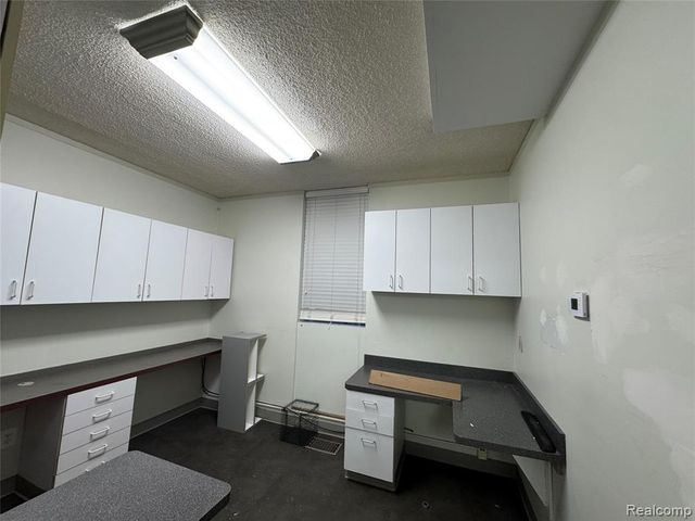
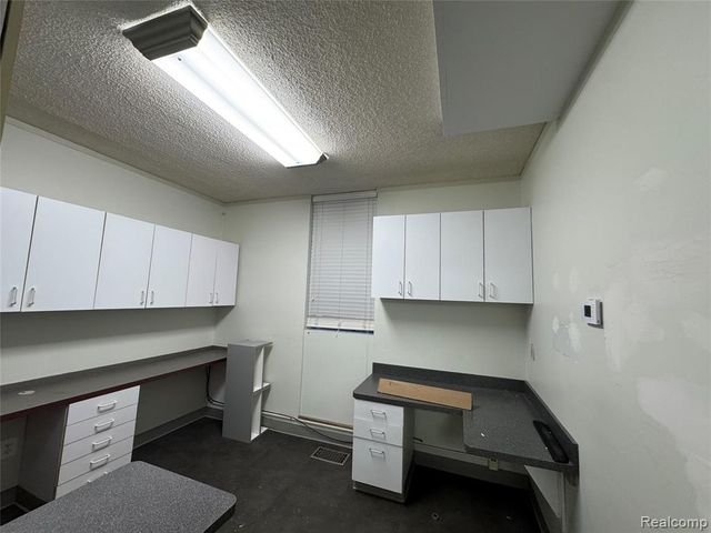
- wastebasket (300, 420)
